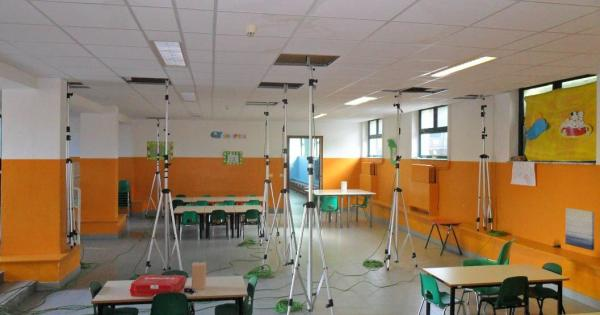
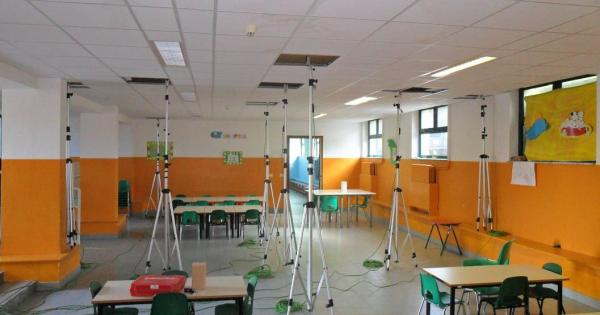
- wall art (579, 228)
